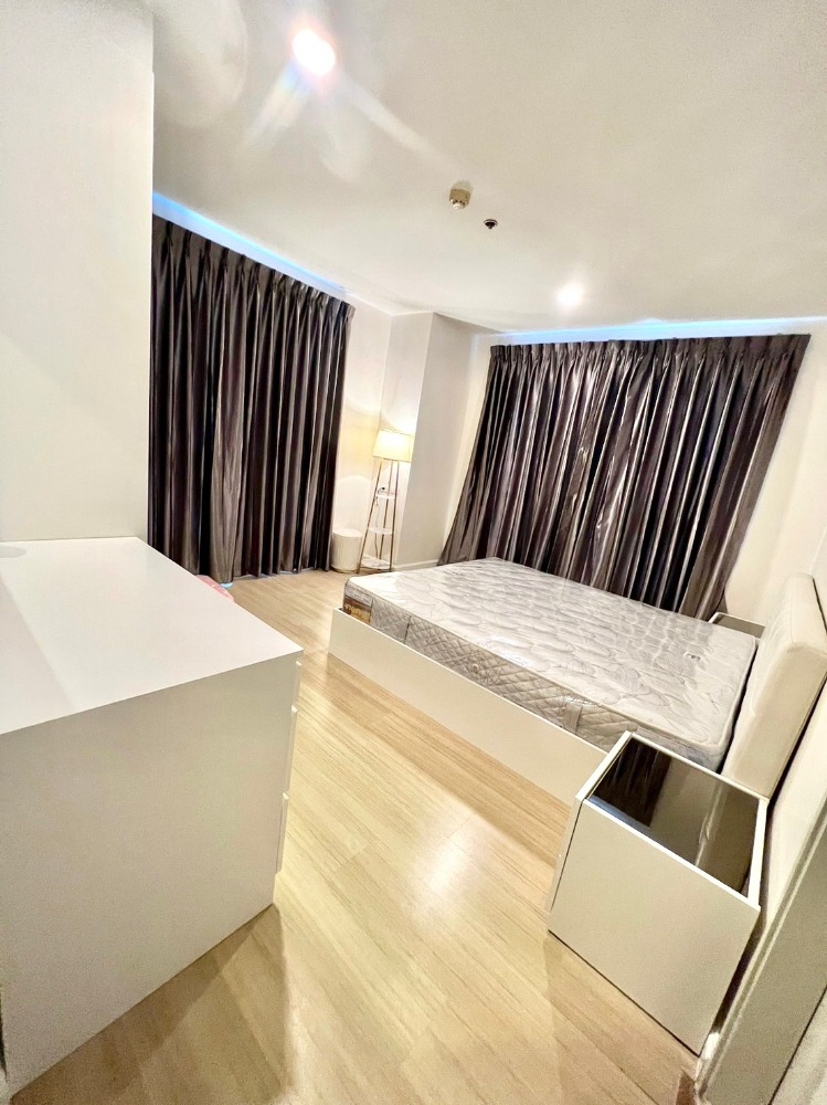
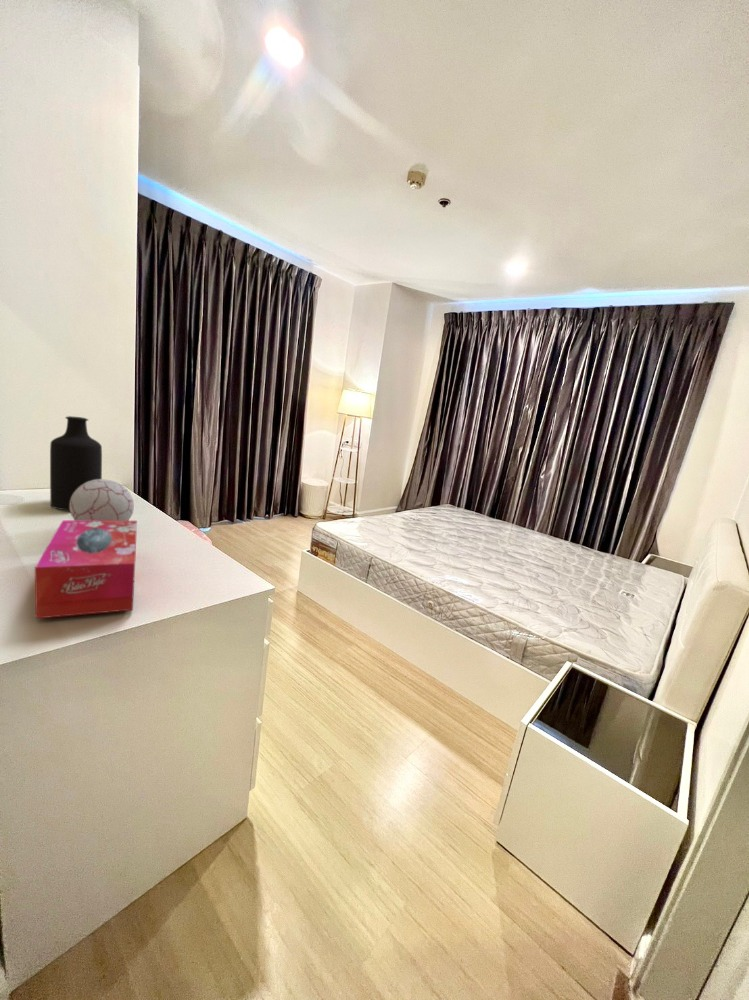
+ tissue box (94, 561)
+ decorative ball (102, 505)
+ bottle (76, 462)
